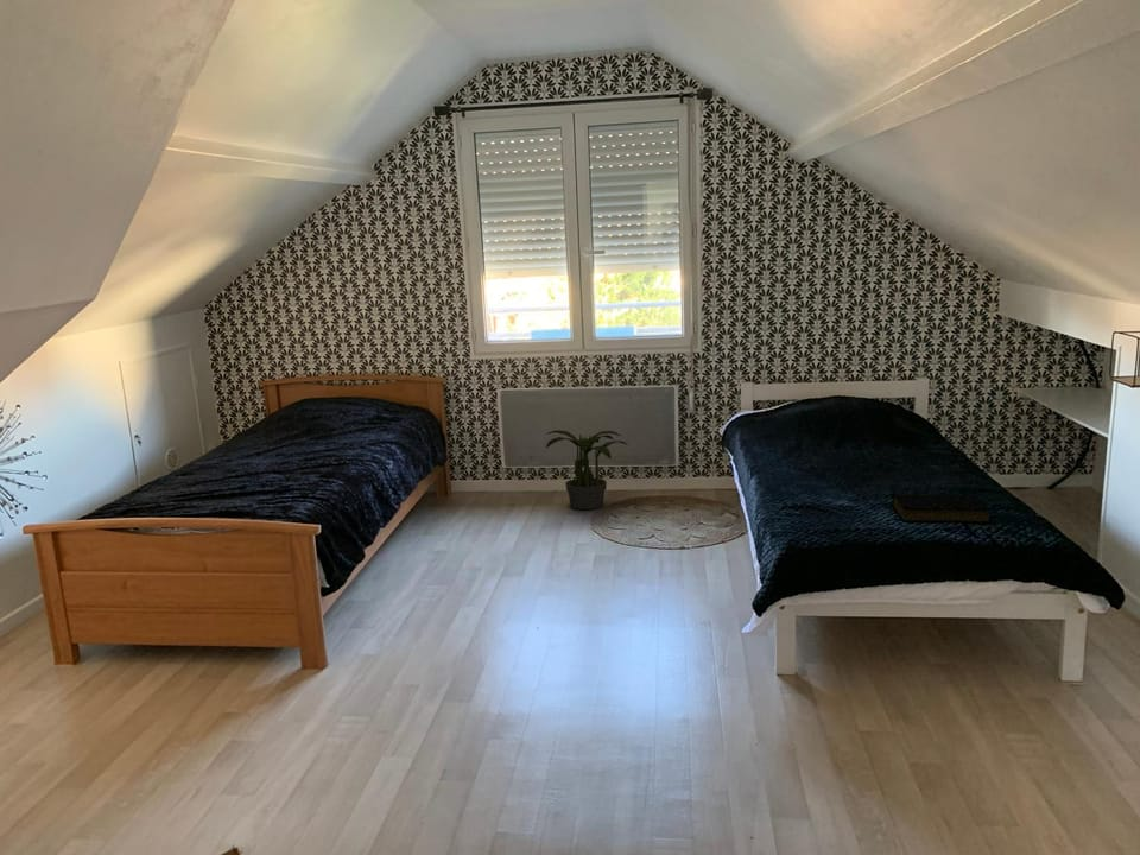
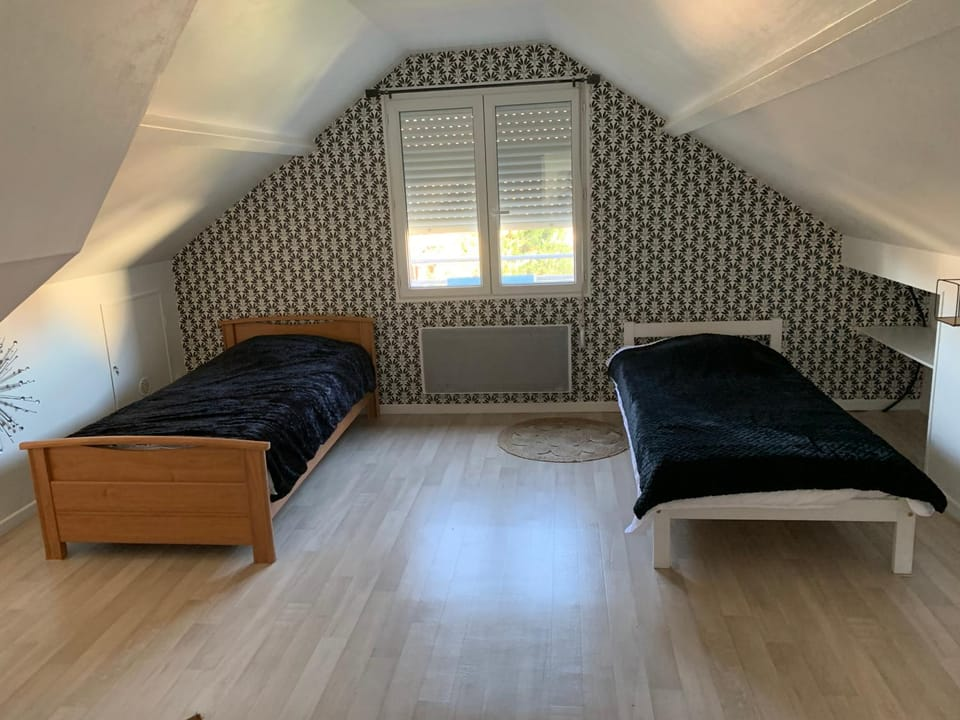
- hardback book (939, 507)
- potted plant (585, 468)
